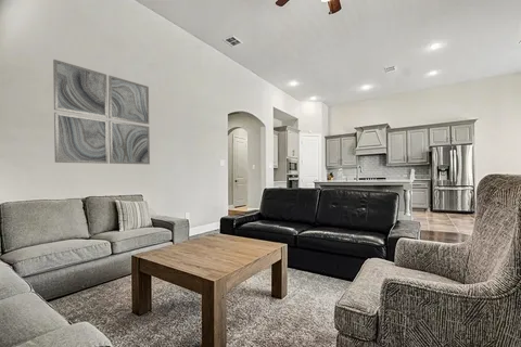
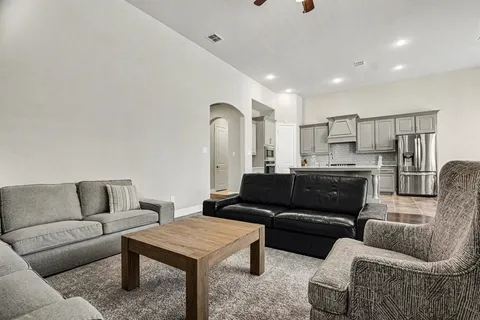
- wall art (109, 120)
